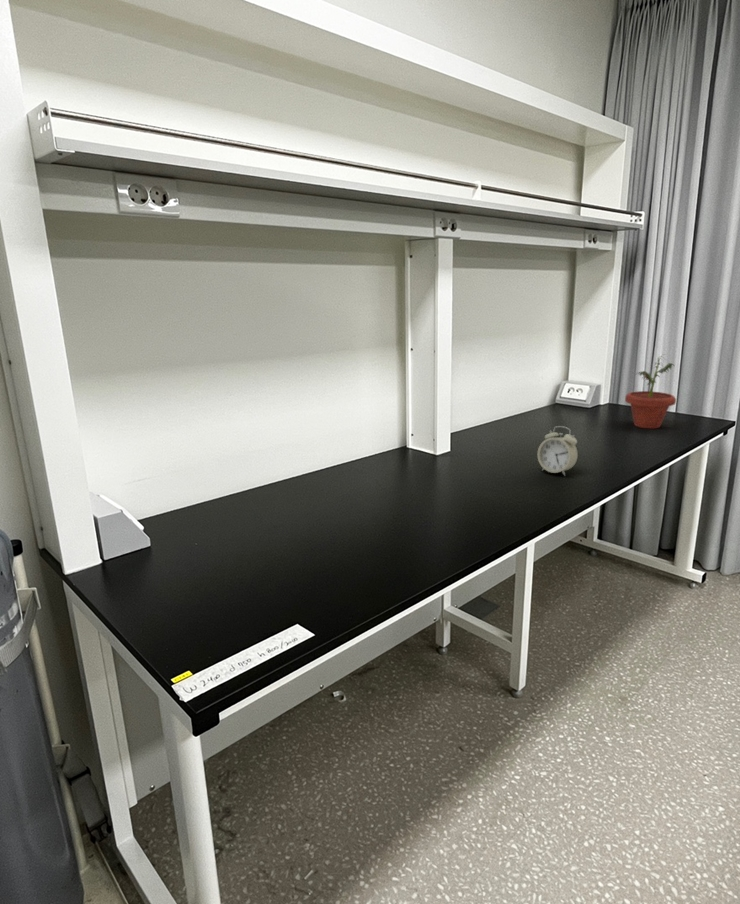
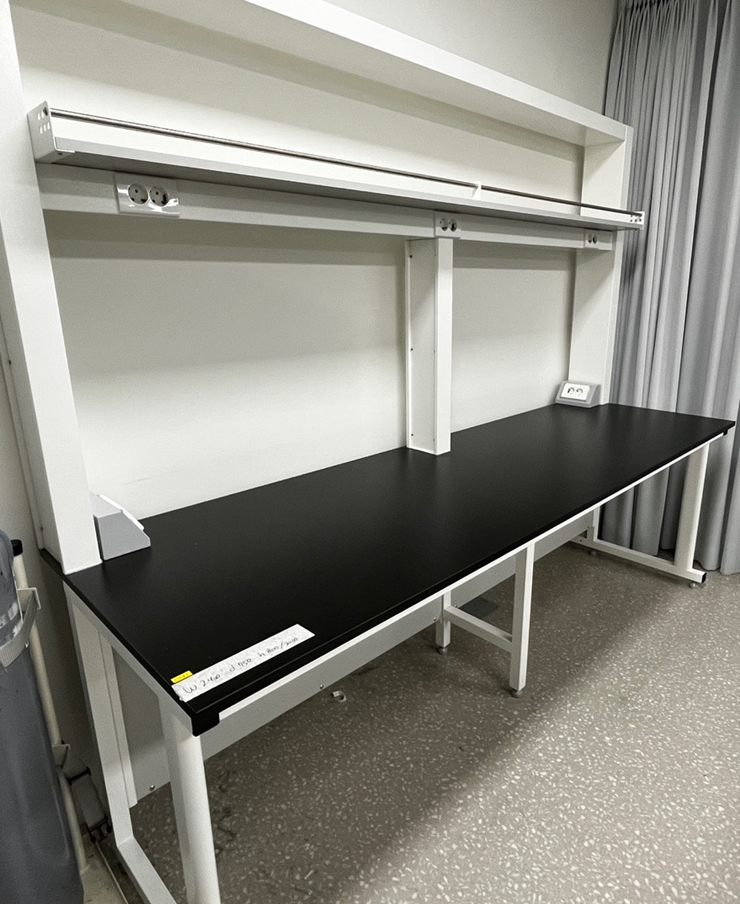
- potted plant (651, 390)
- alarm clock (558, 449)
